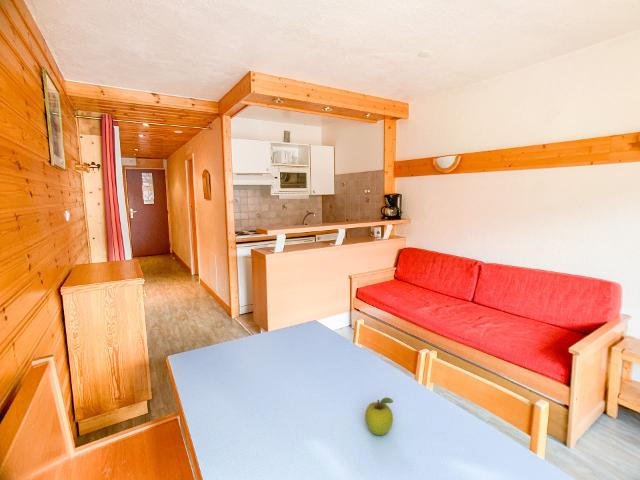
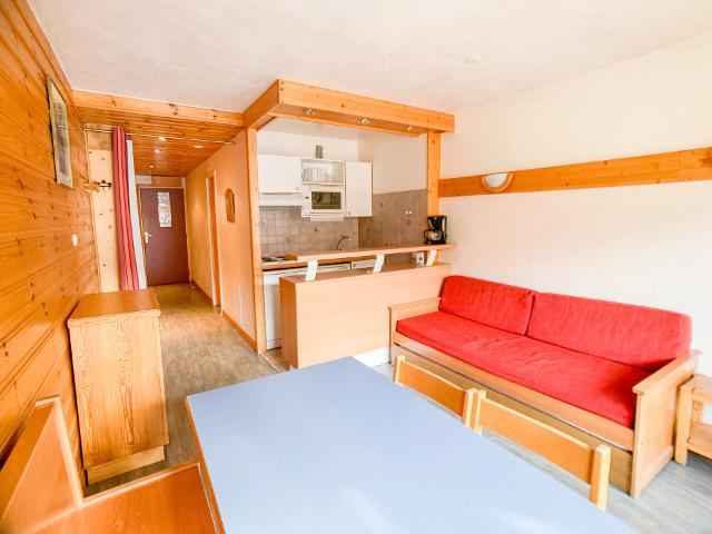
- fruit (380, 415)
